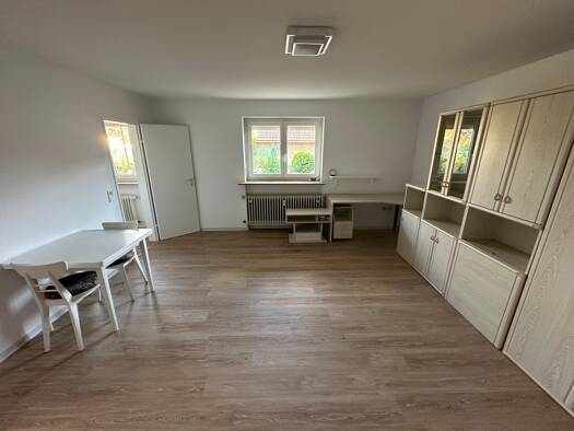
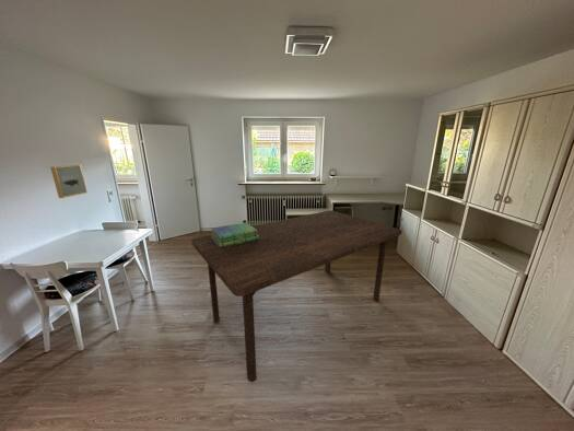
+ stack of books (234, 233)
+ dining table (302, 272)
+ wall art (70, 180)
